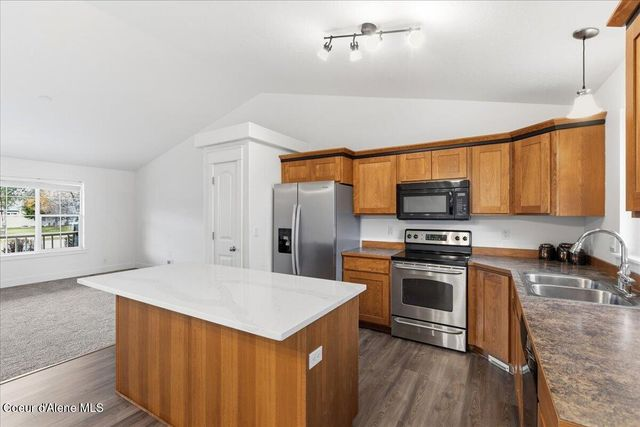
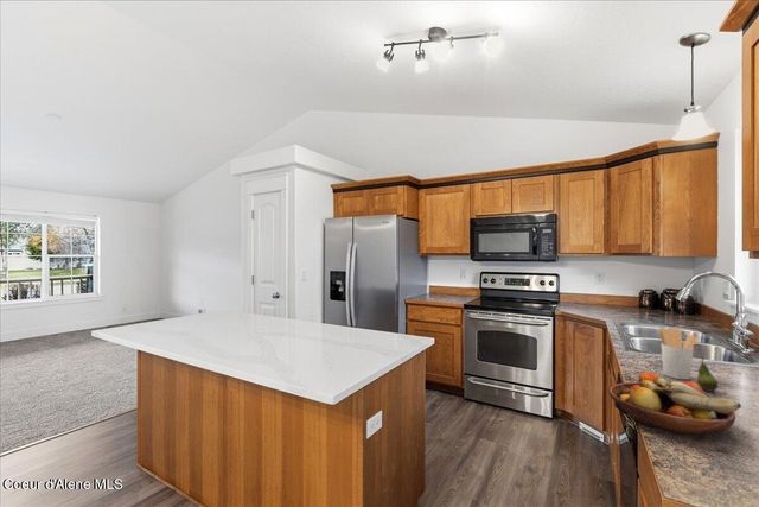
+ fruit bowl (668, 395)
+ fruit (707, 373)
+ utensil holder (674, 350)
